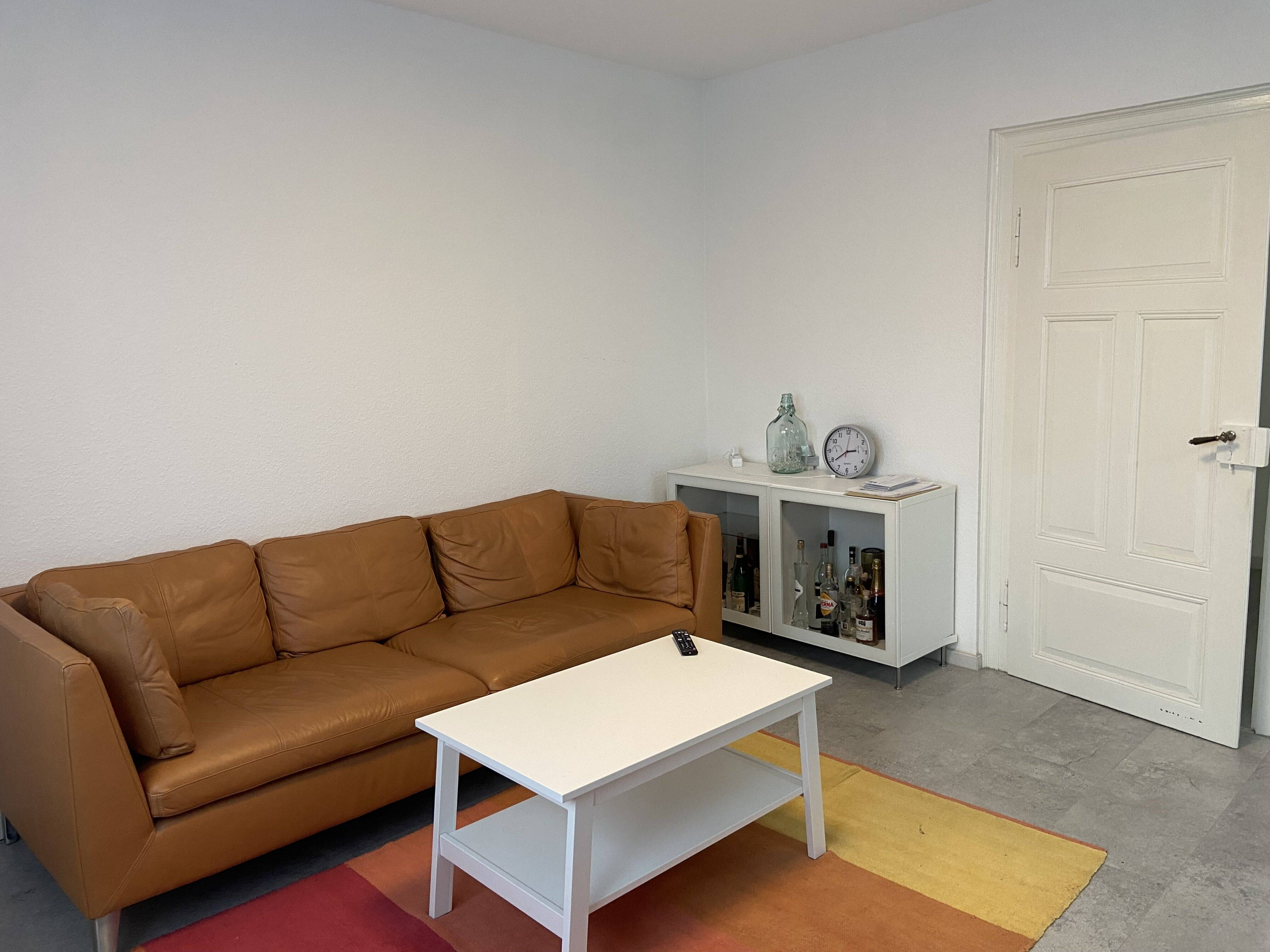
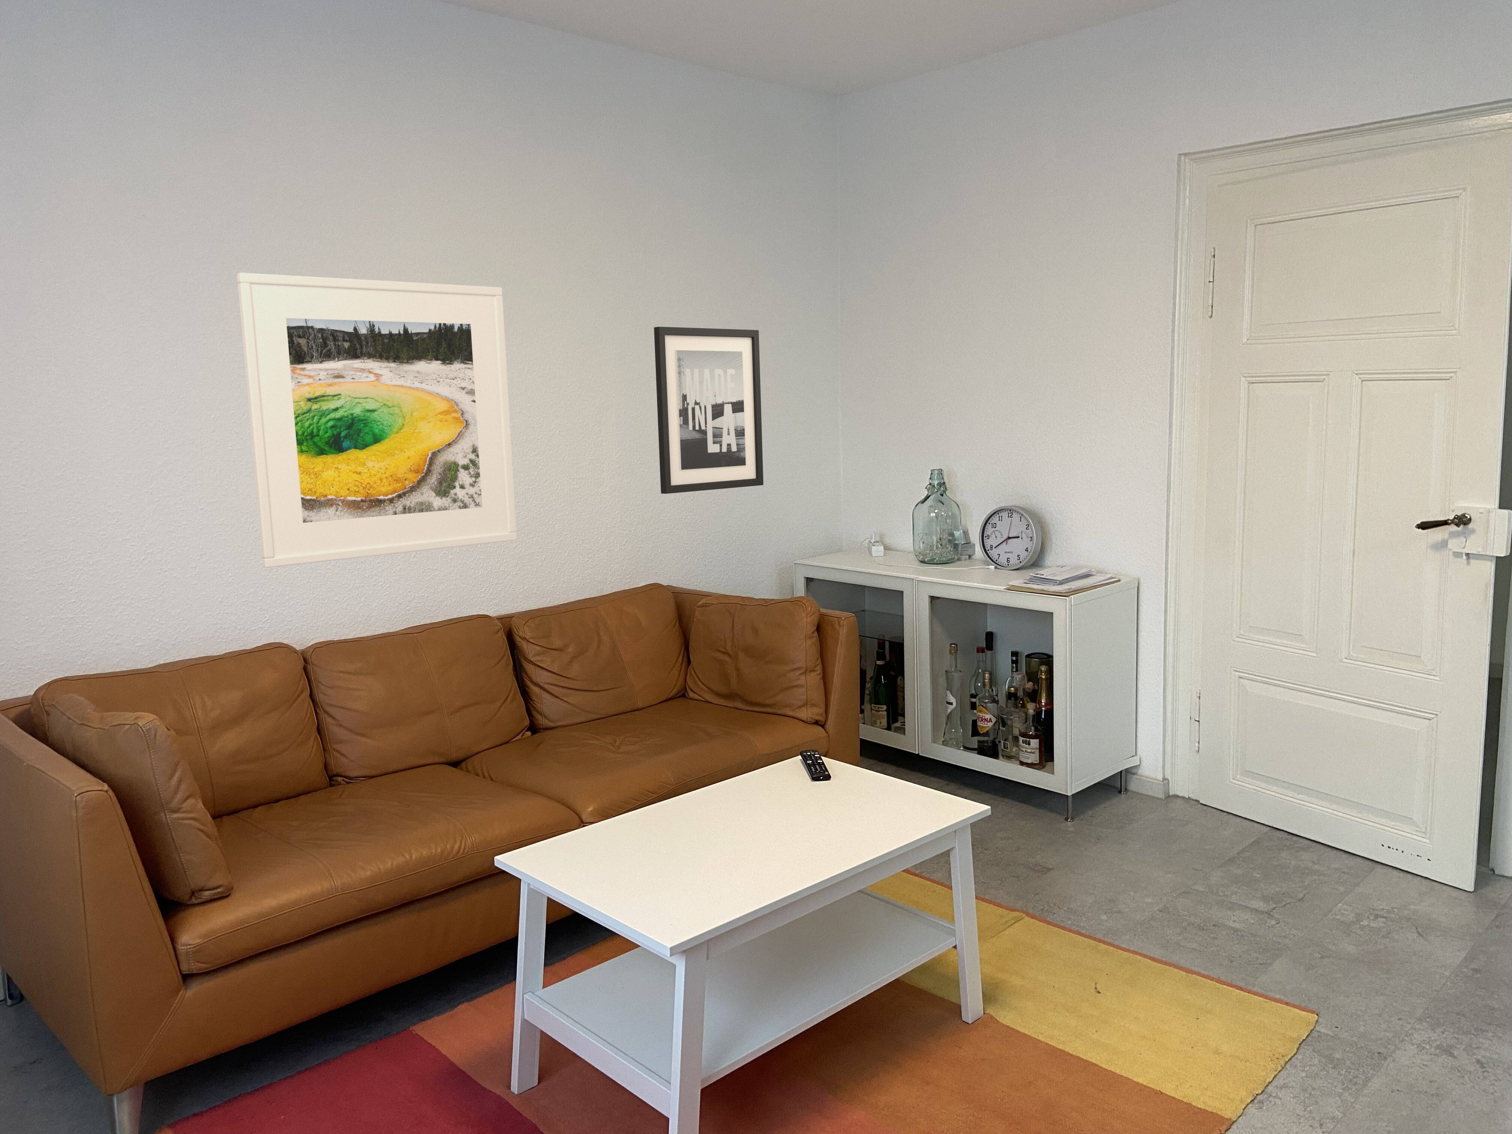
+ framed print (389, 419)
+ wall art (711, 410)
